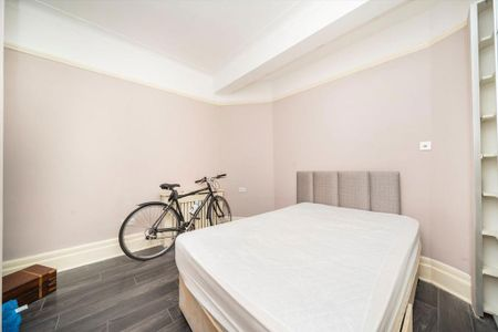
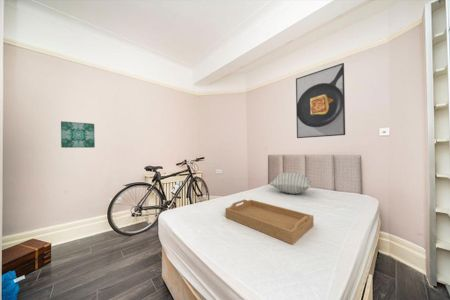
+ pillow (291, 182)
+ serving tray (266, 215)
+ wall art (78, 135)
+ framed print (318, 104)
